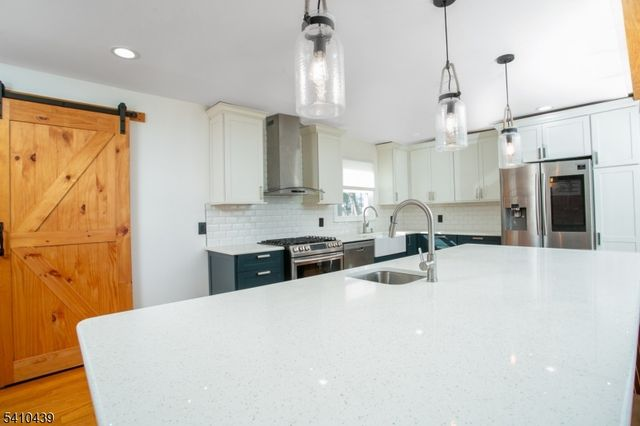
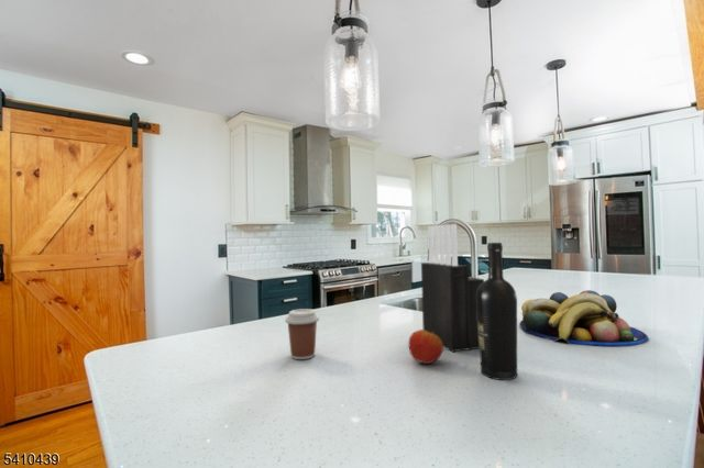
+ wine bottle (496, 308)
+ knife block (453, 282)
+ fruit bowl (578, 311)
+ coffee cup (302, 333)
+ apple (426, 345)
